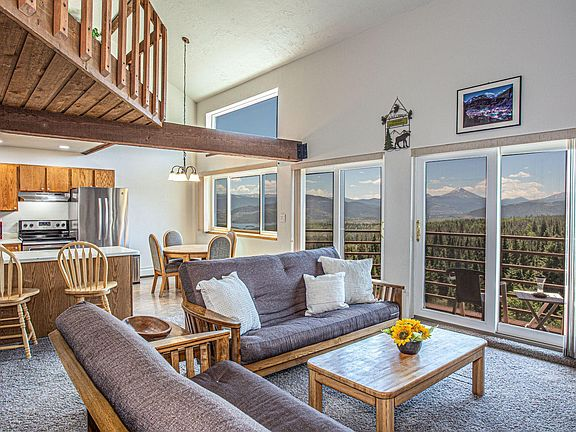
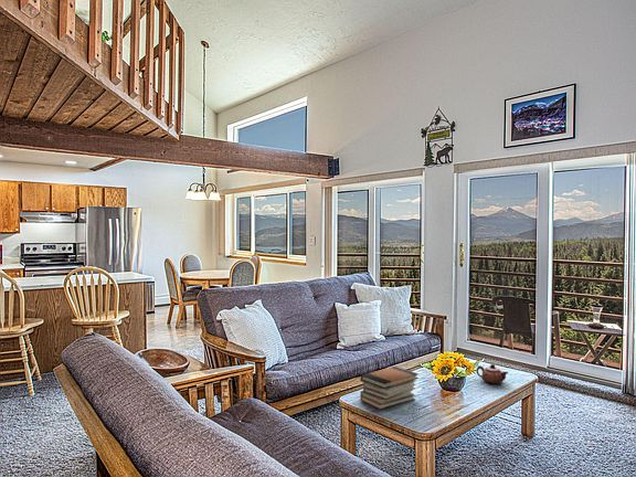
+ book stack (389, 386)
+ teapot (491, 372)
